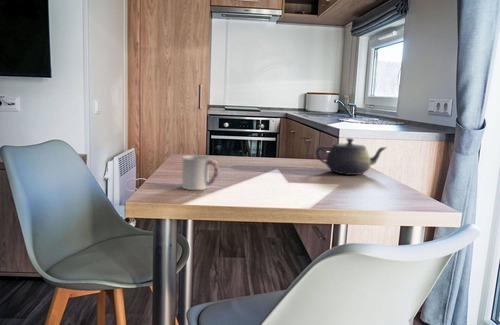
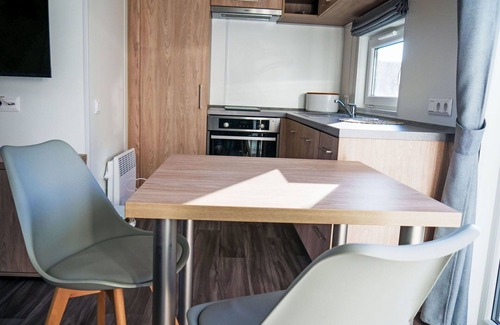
- teapot (351, 155)
- cup (200, 172)
